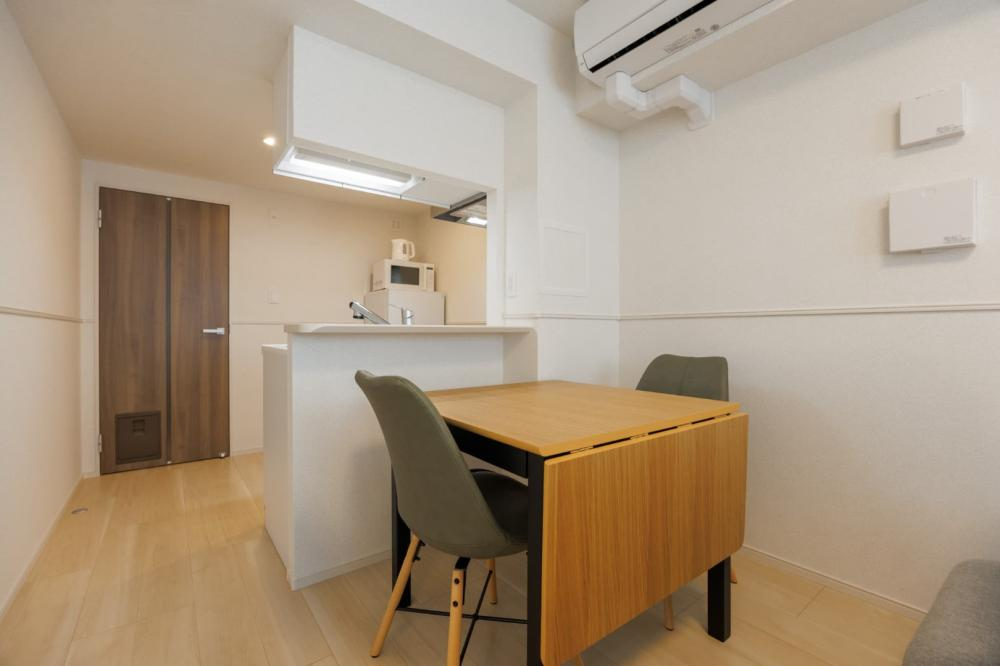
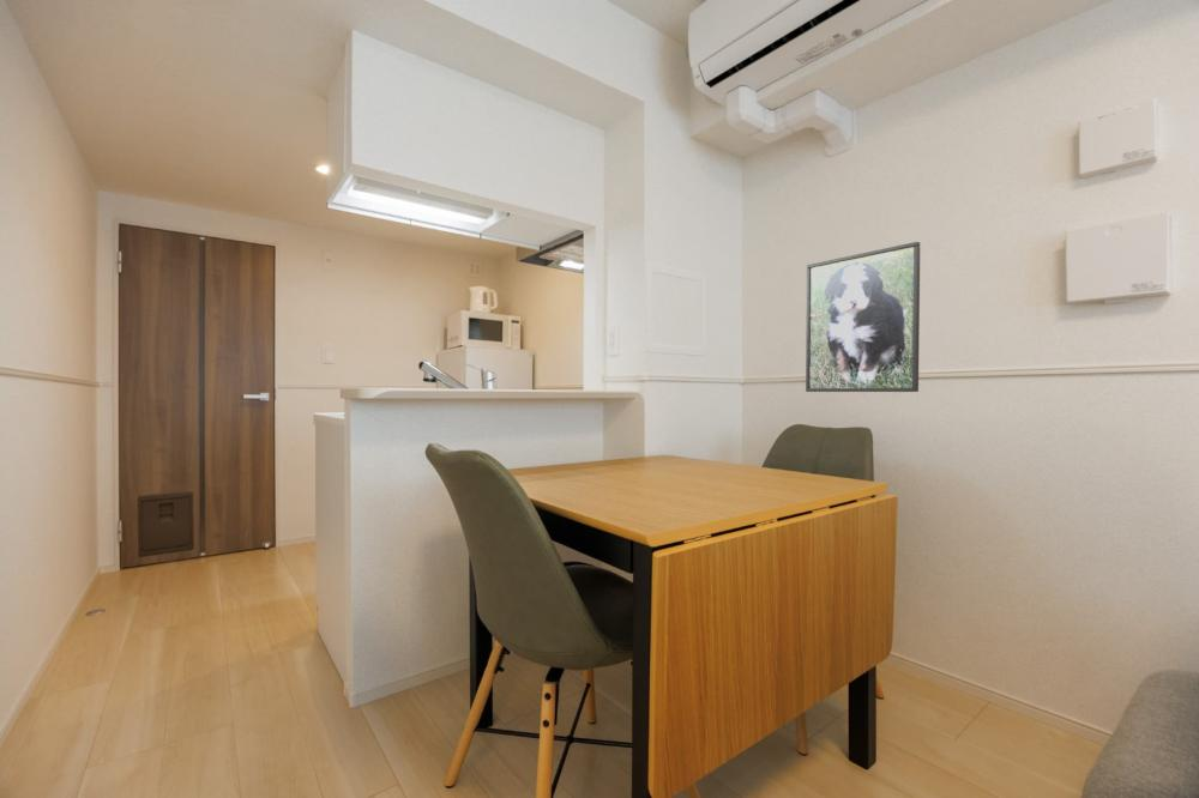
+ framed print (857, 322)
